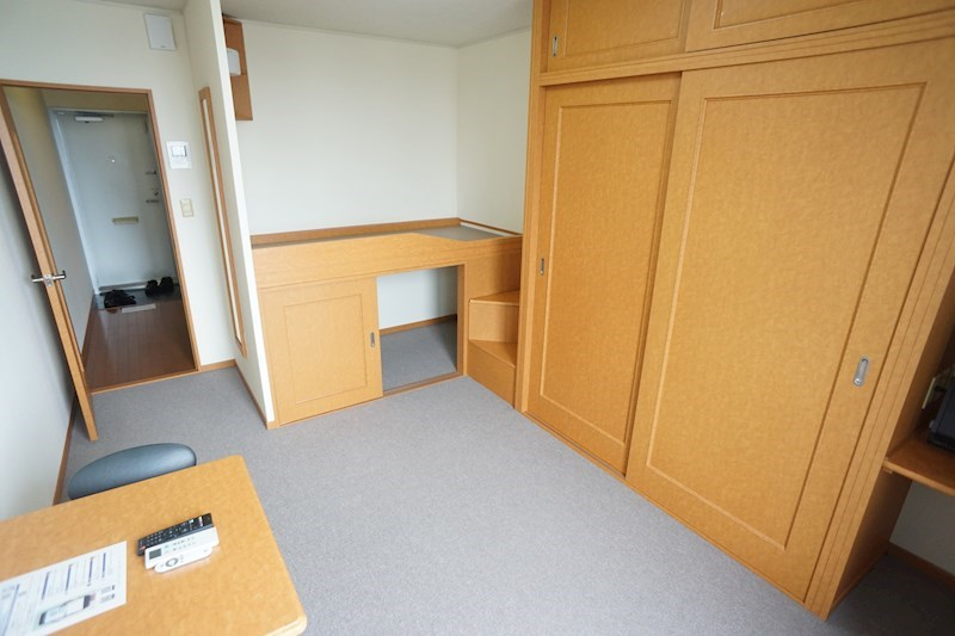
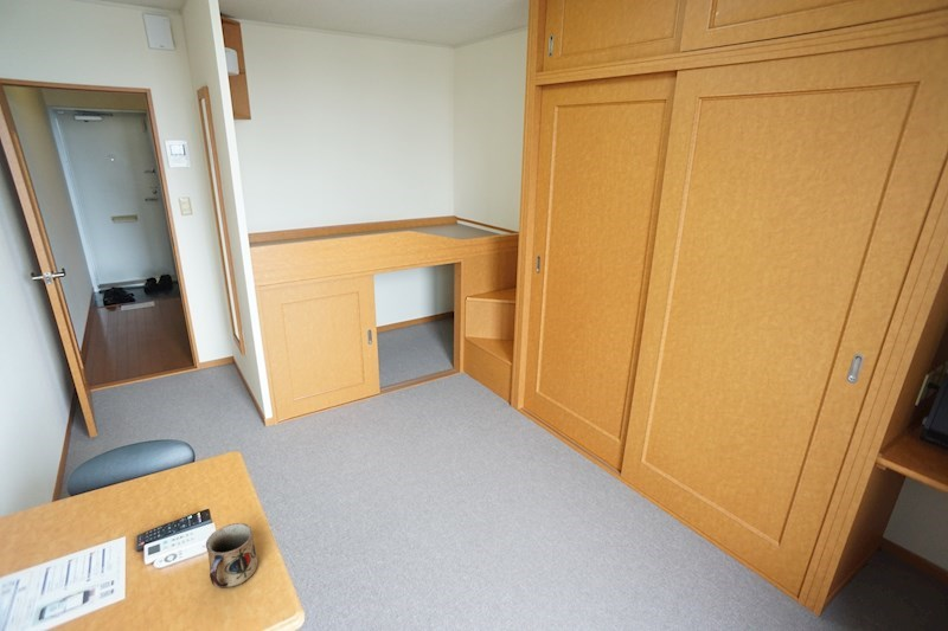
+ mug (231, 556)
